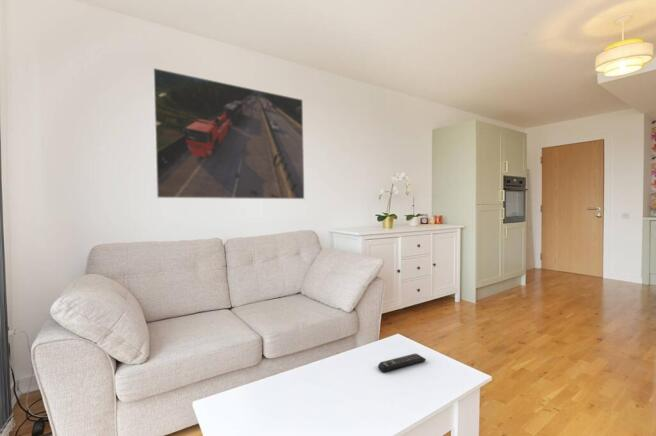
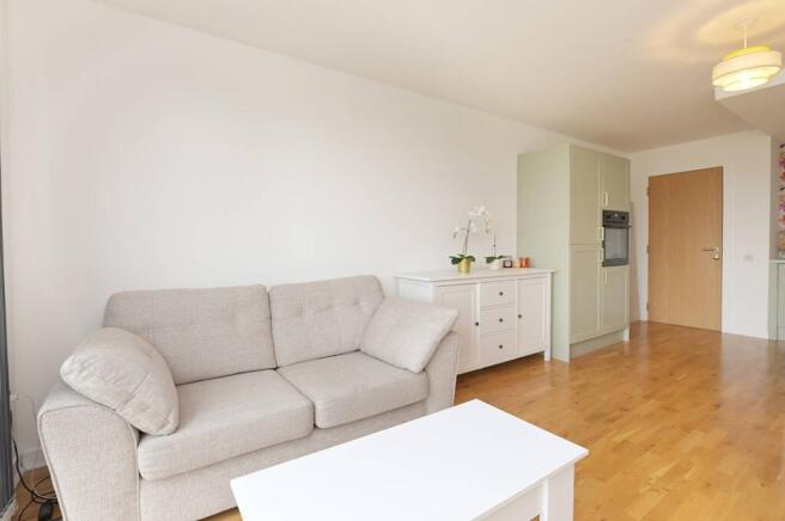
- remote control (402, 362)
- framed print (238, 142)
